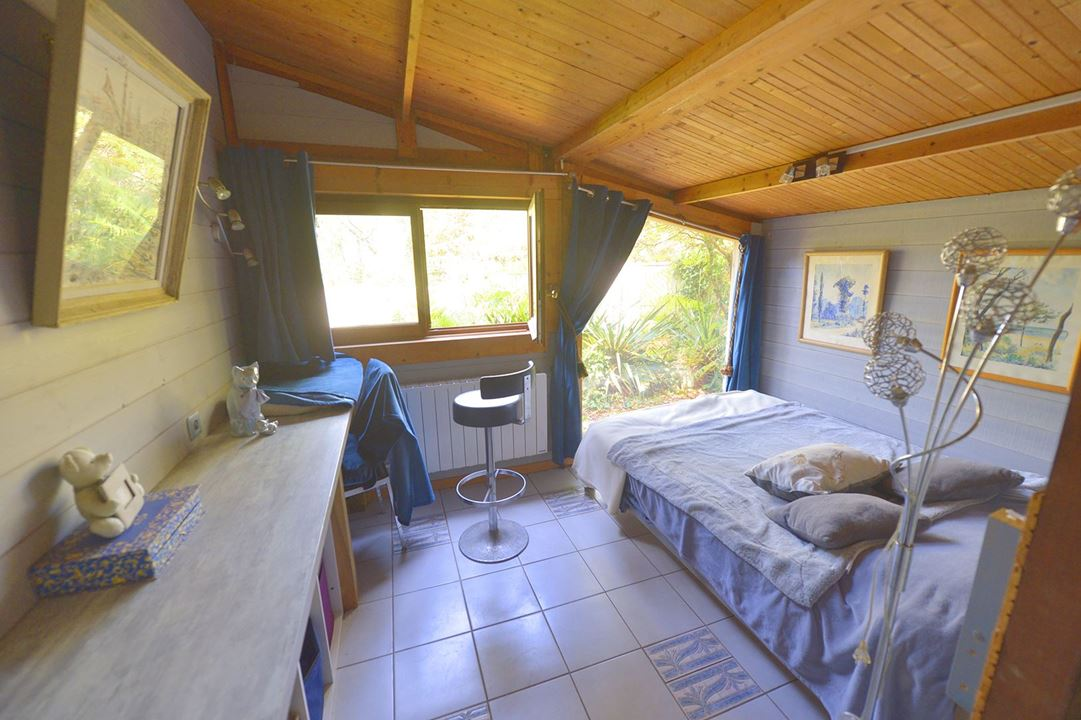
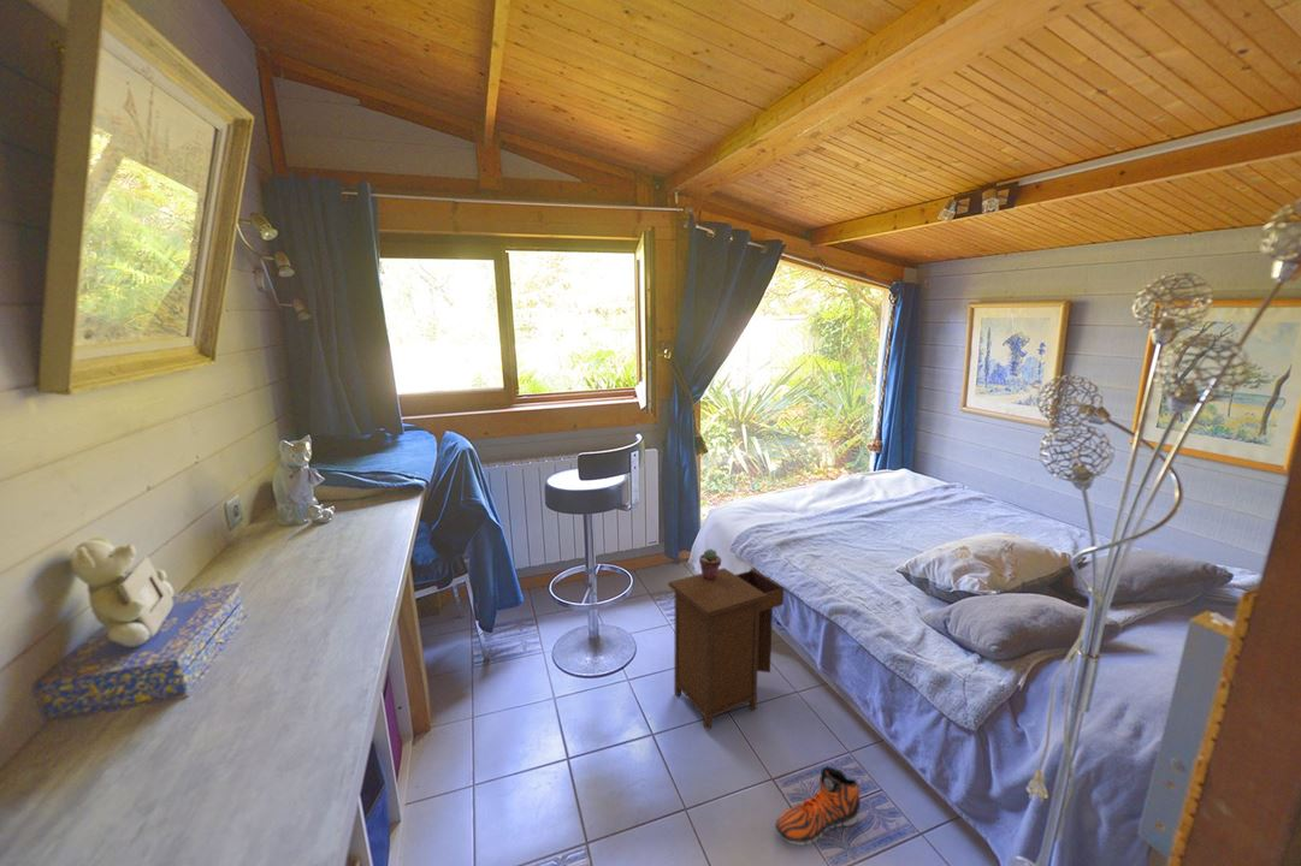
+ sneaker (817, 799)
+ nightstand (728, 641)
+ potted succulent (710, 563)
